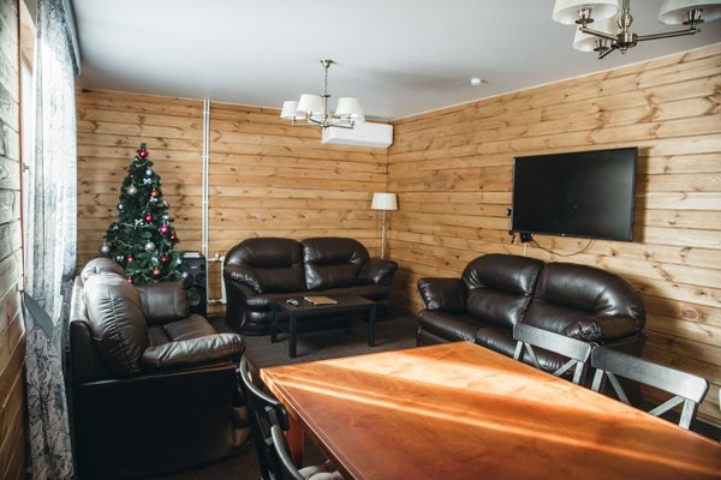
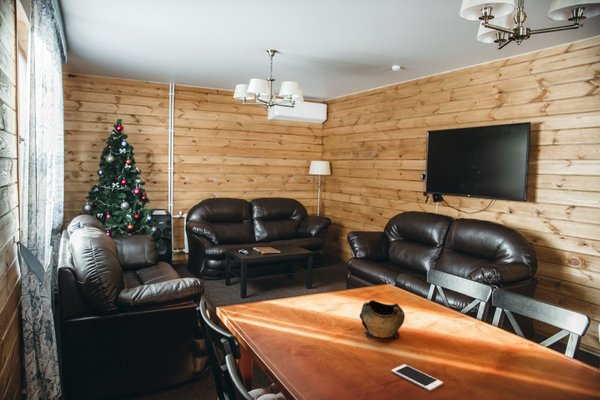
+ decorative bowl (382, 317)
+ cell phone (416, 376)
